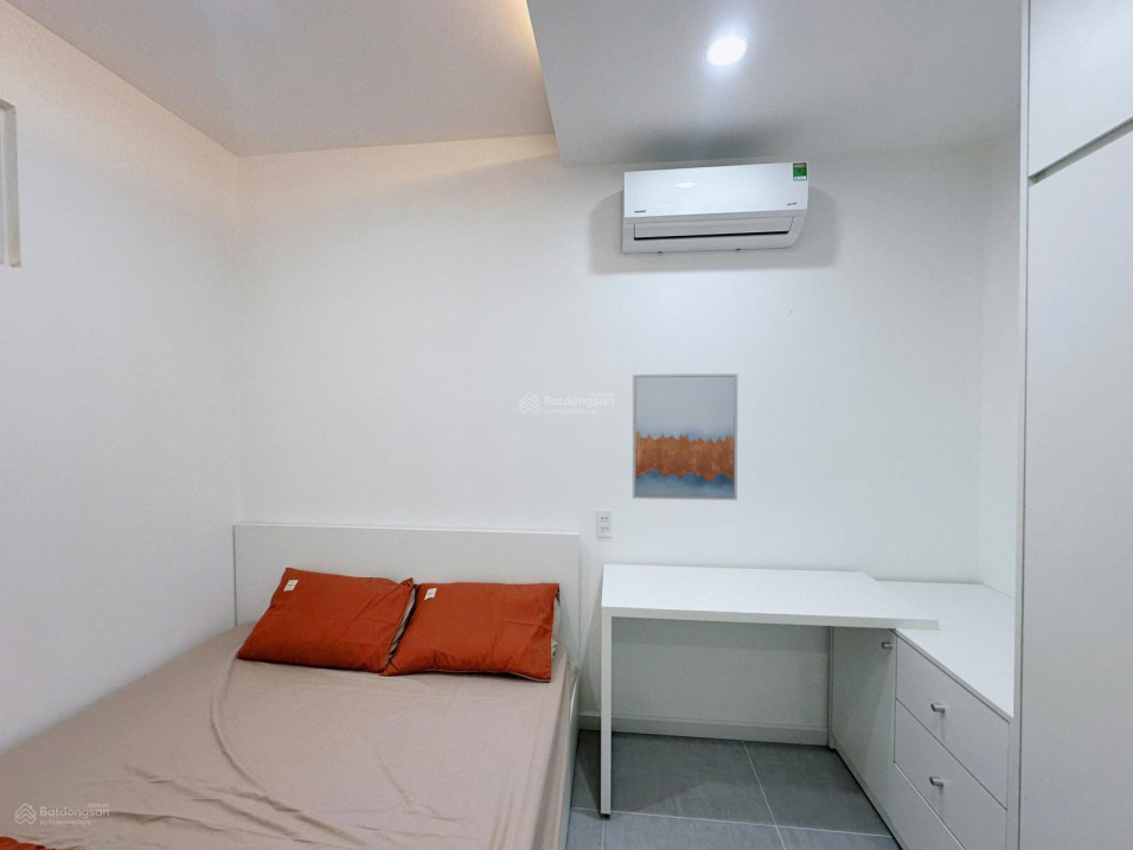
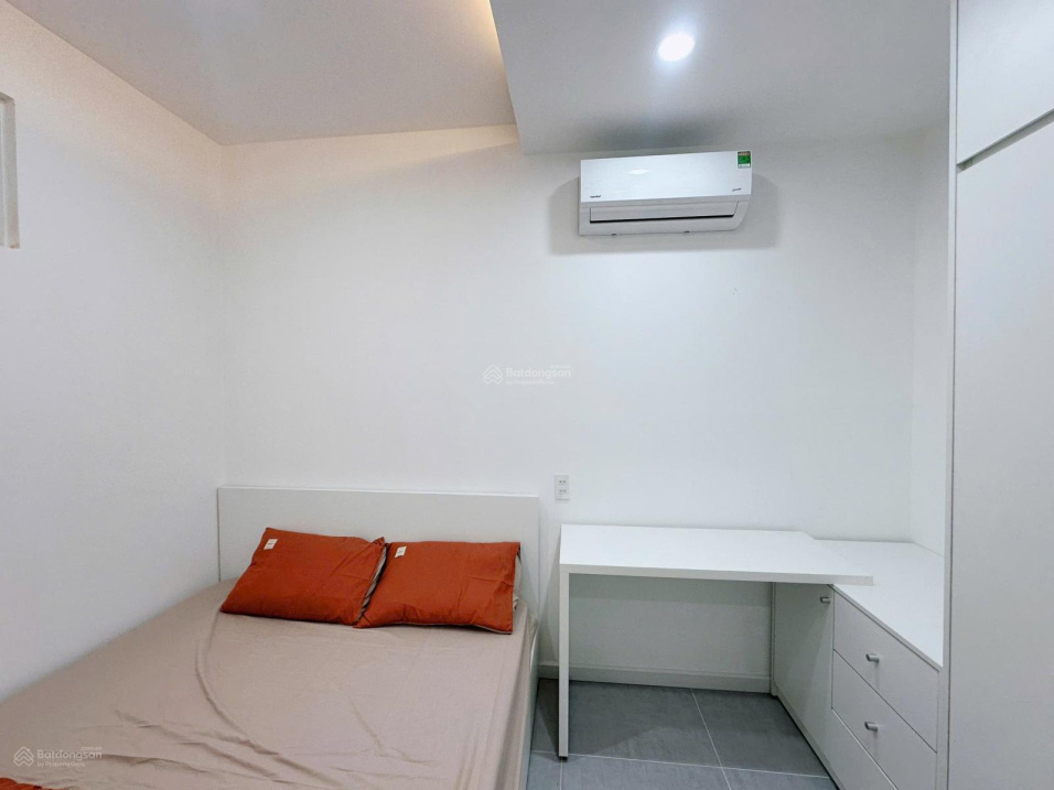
- wall art (684, 436)
